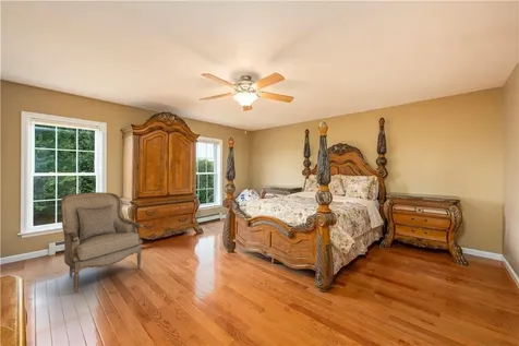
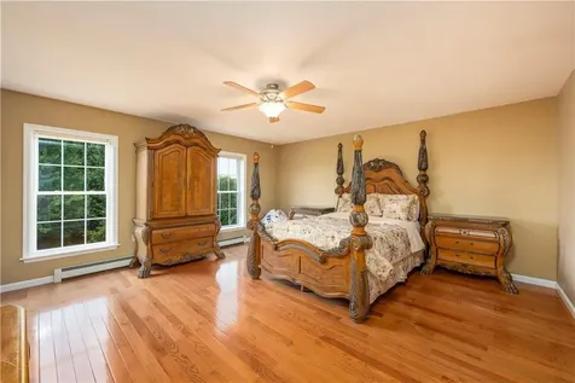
- armchair (98, 234)
